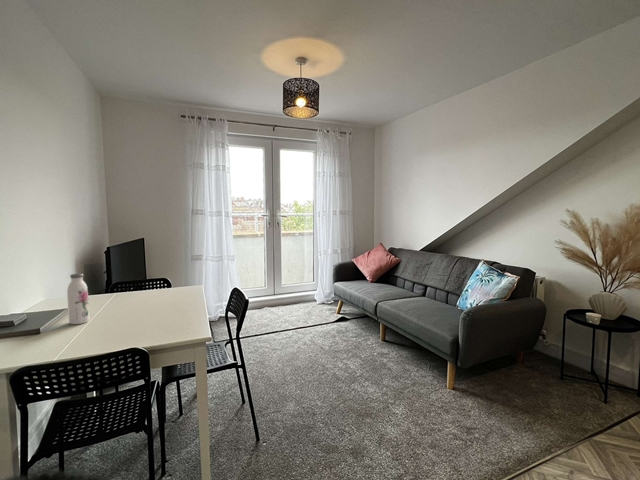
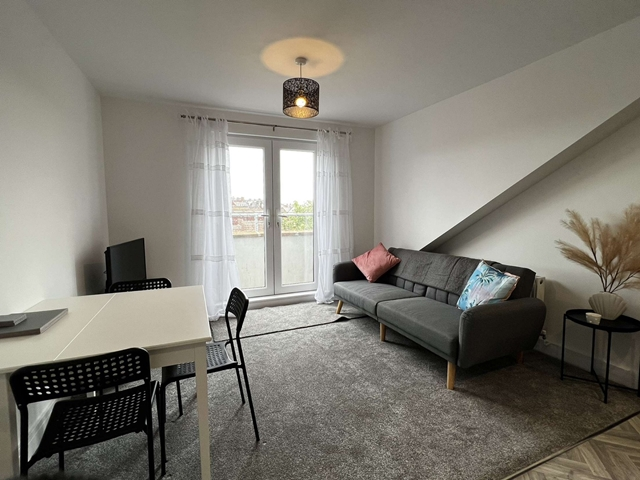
- water bottle (78, 298)
